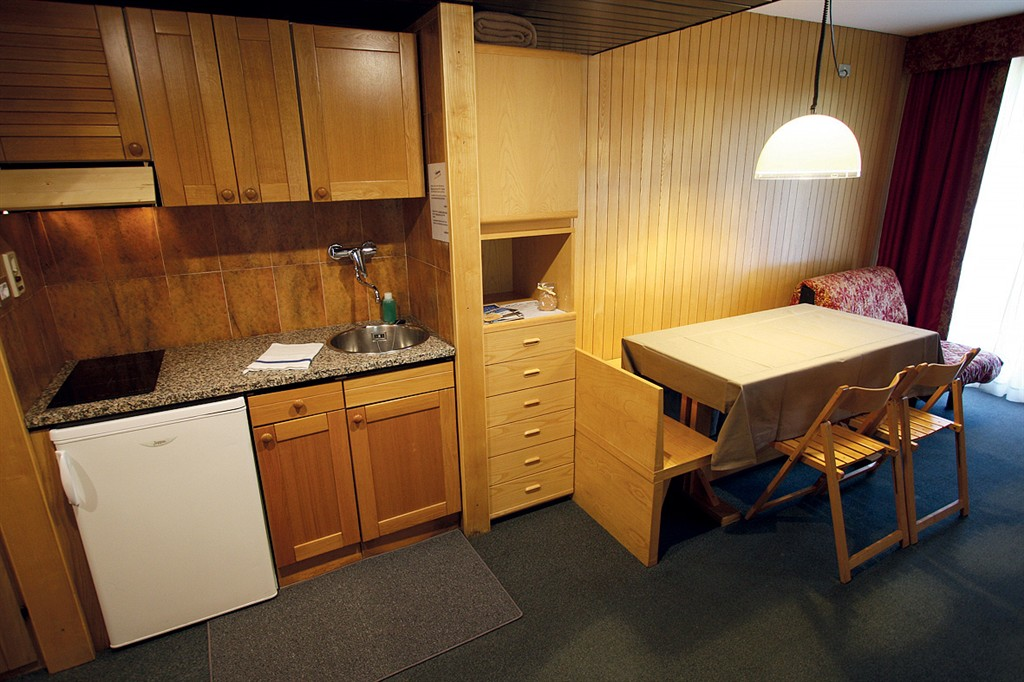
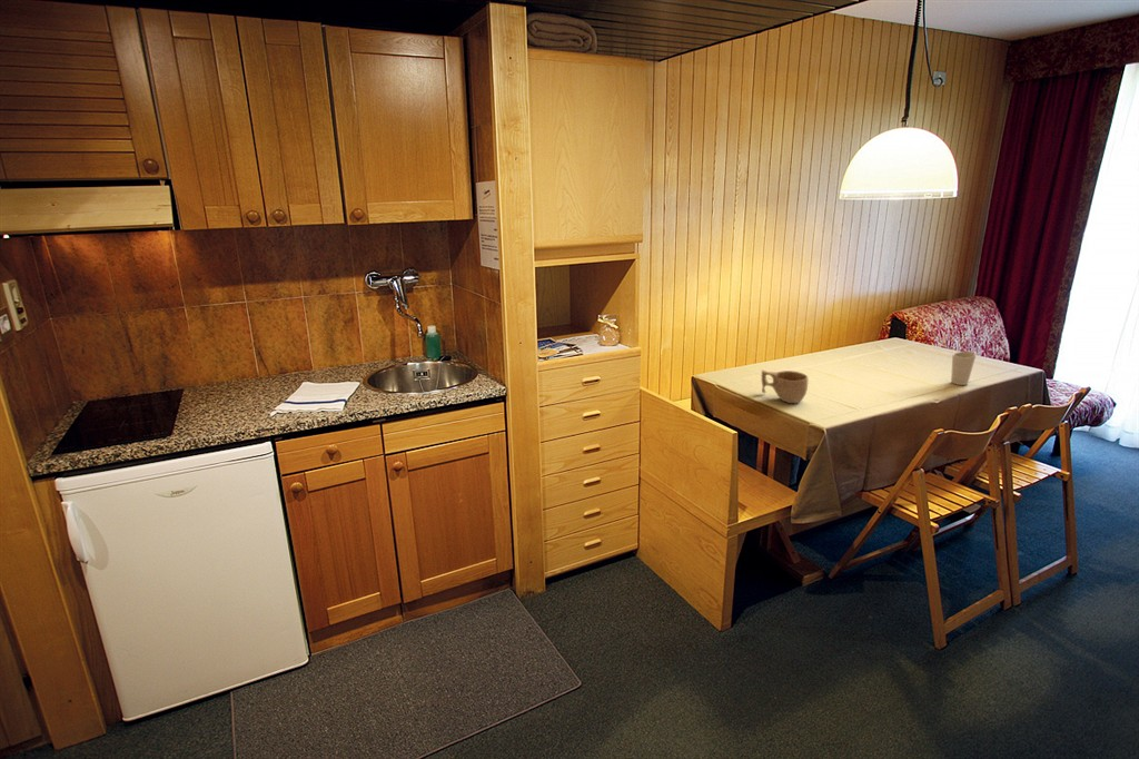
+ cup (783, 385)
+ cup (961, 367)
